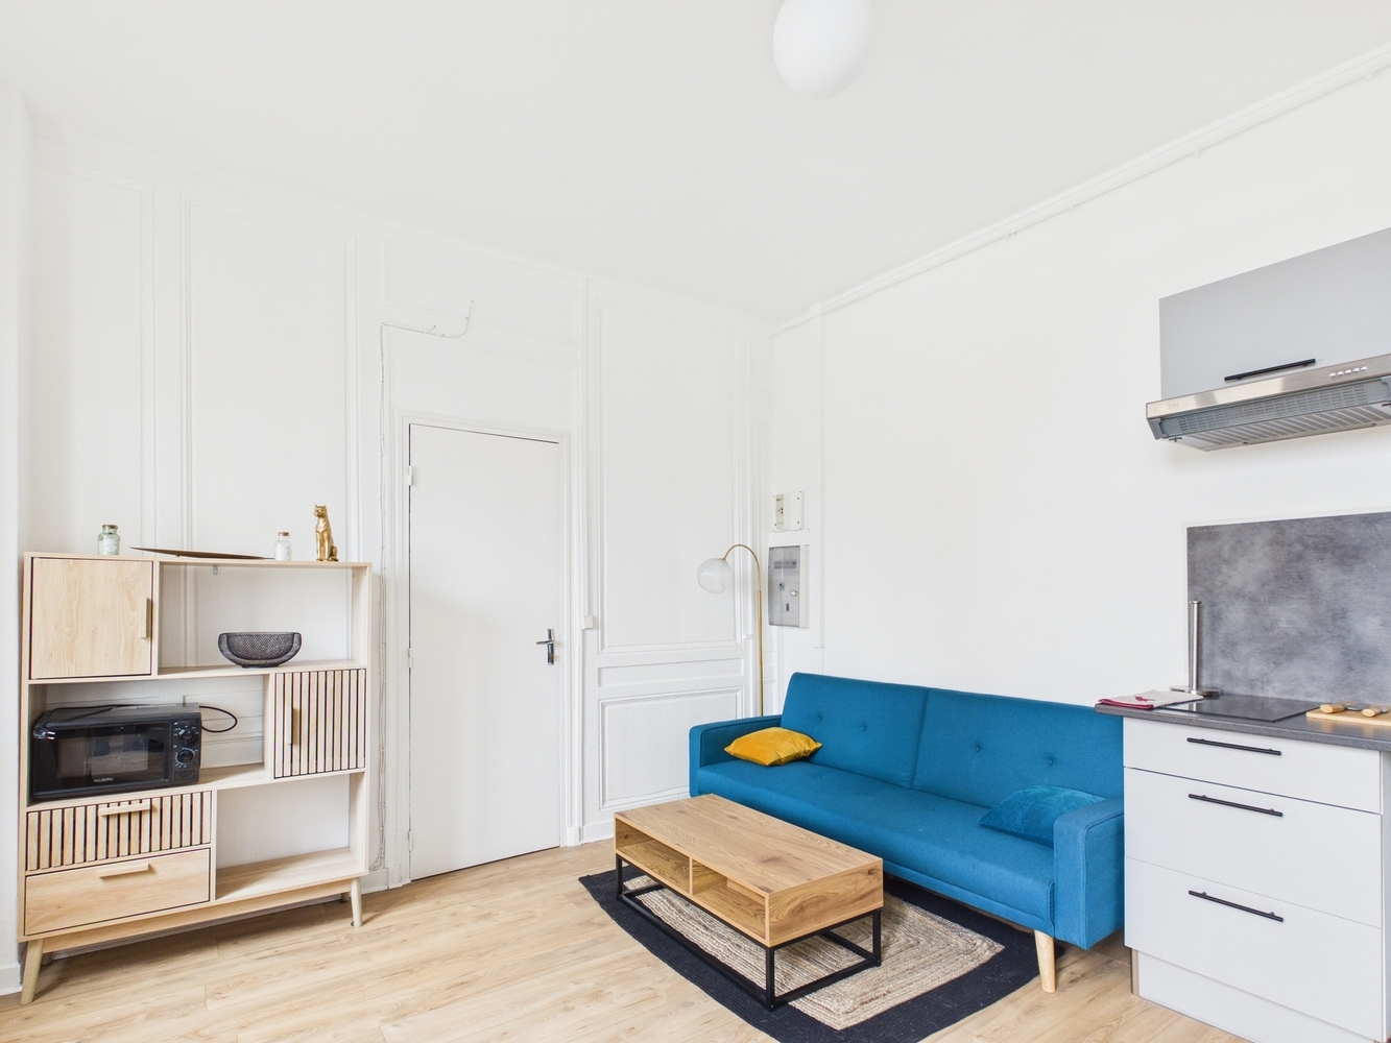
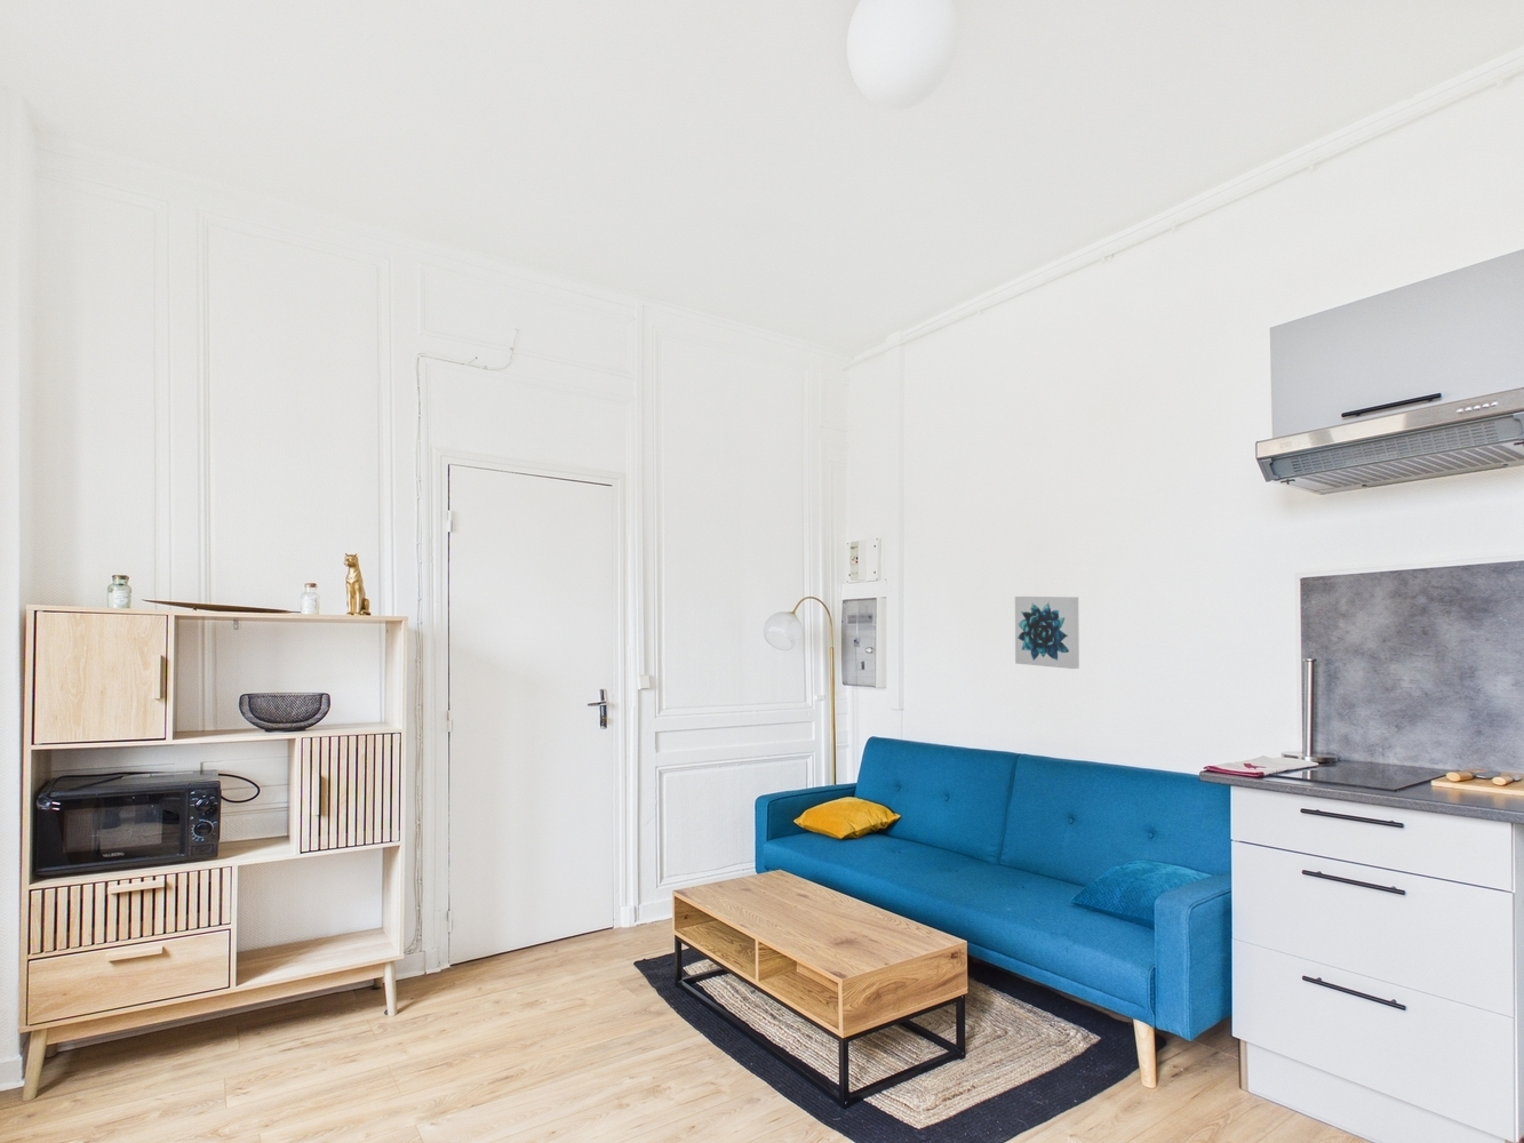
+ wall art (1045, 632)
